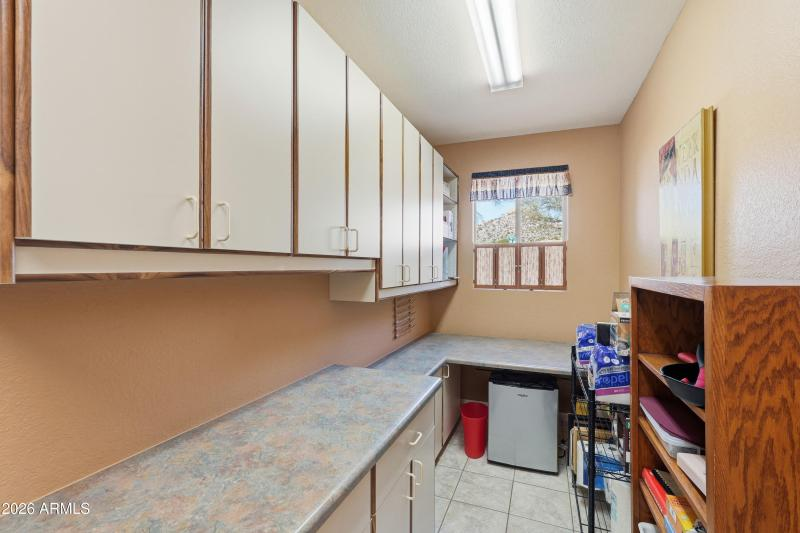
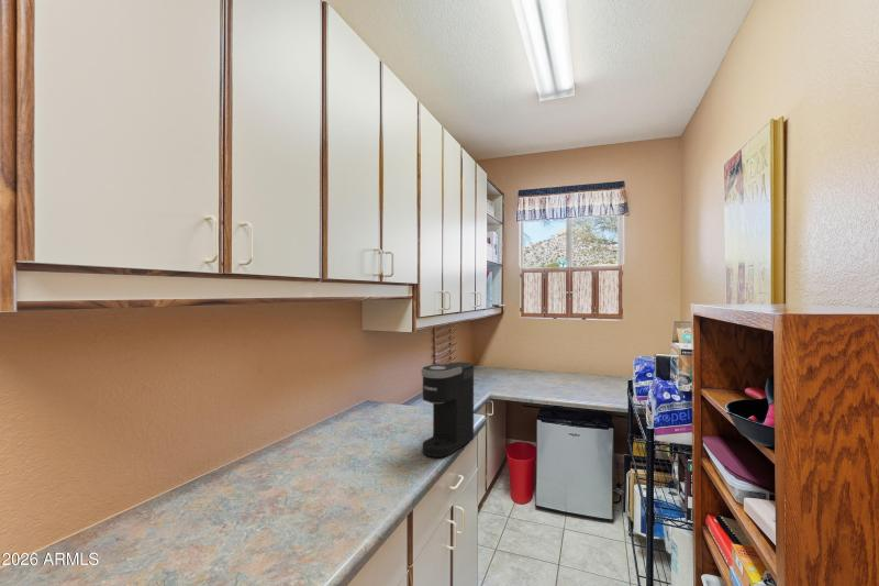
+ coffee maker (448, 405)
